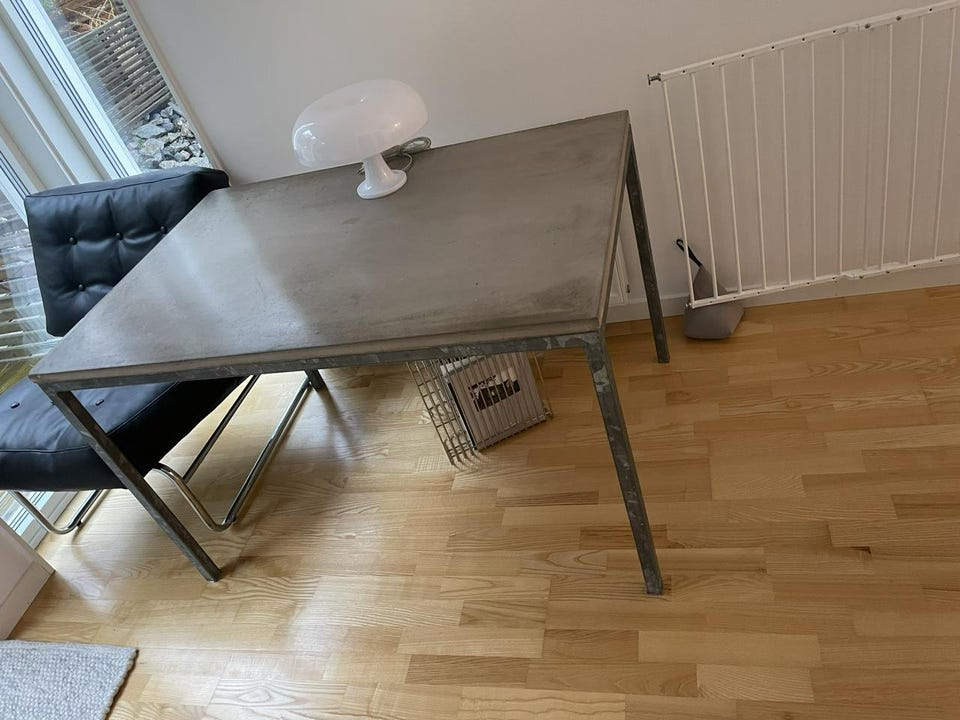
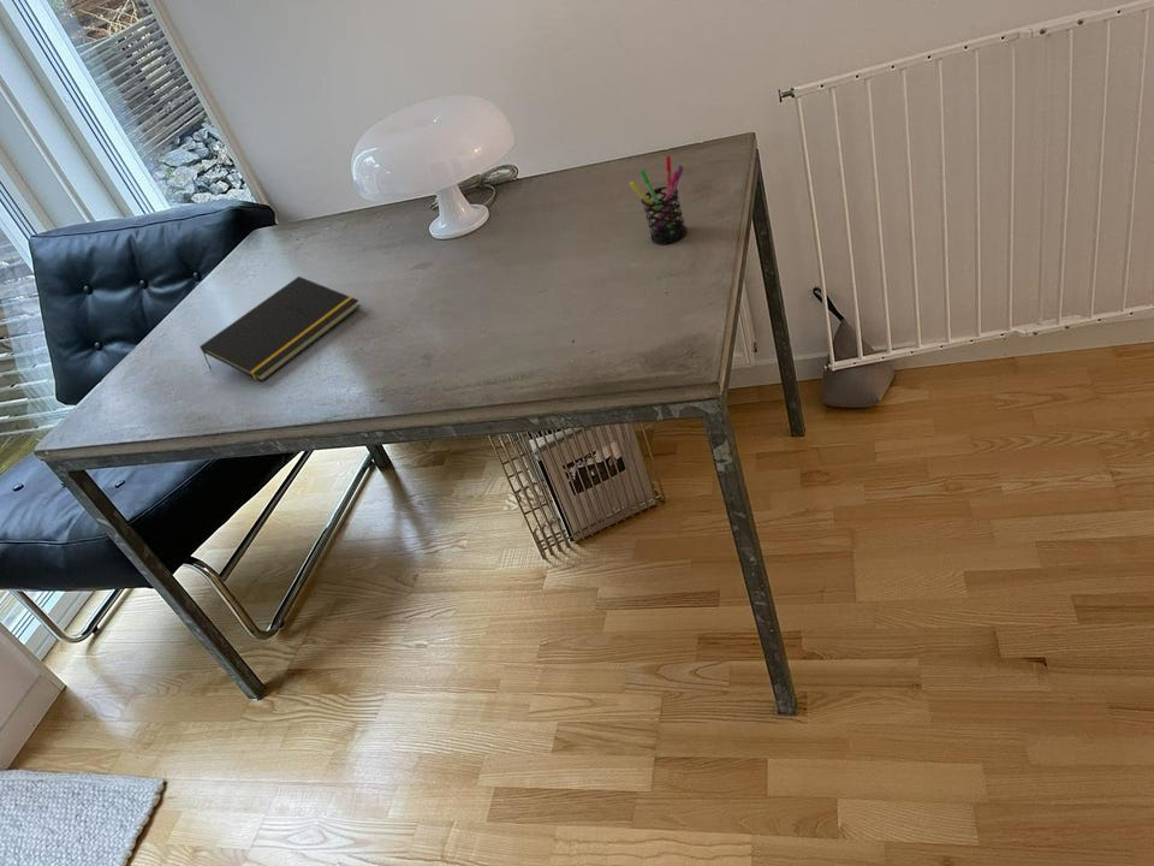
+ notepad (281, 325)
+ pen holder (660, 198)
